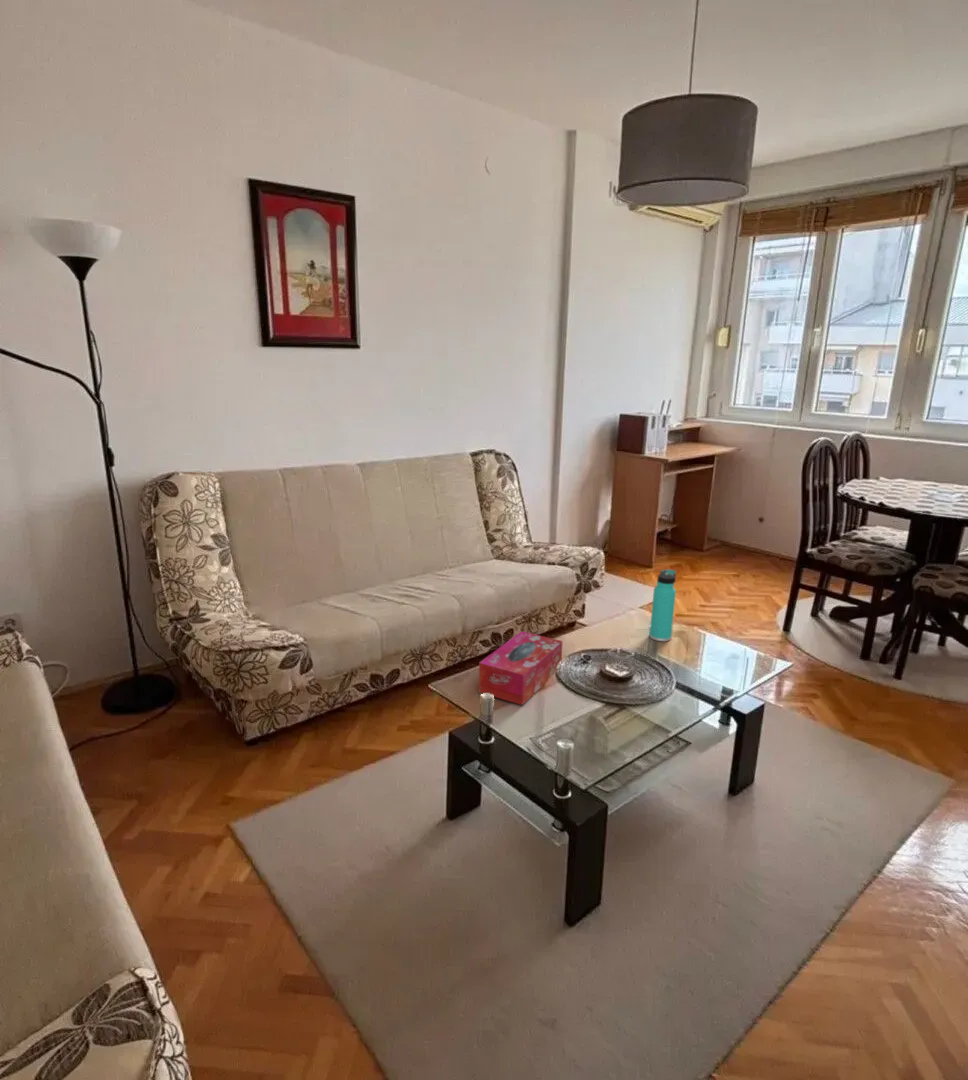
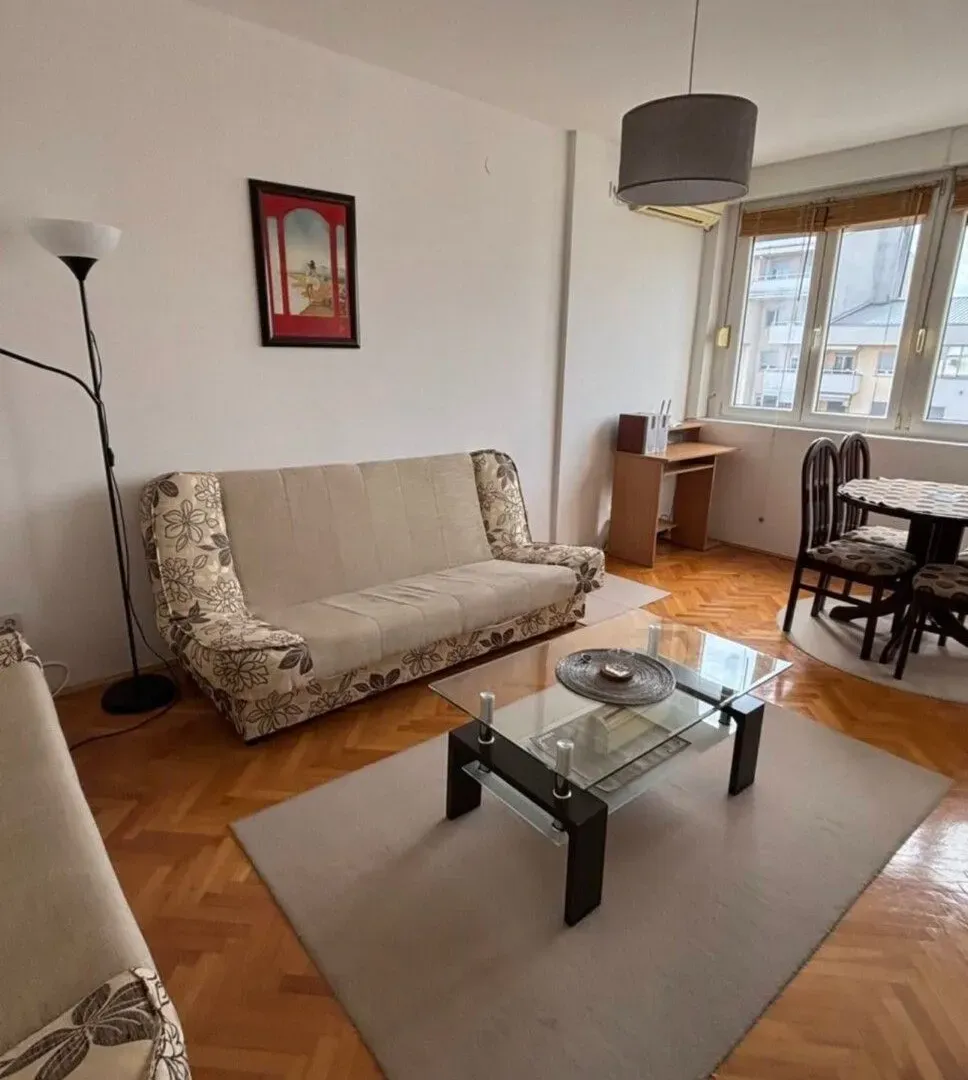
- thermos bottle (663, 604)
- tissue box (522, 665)
